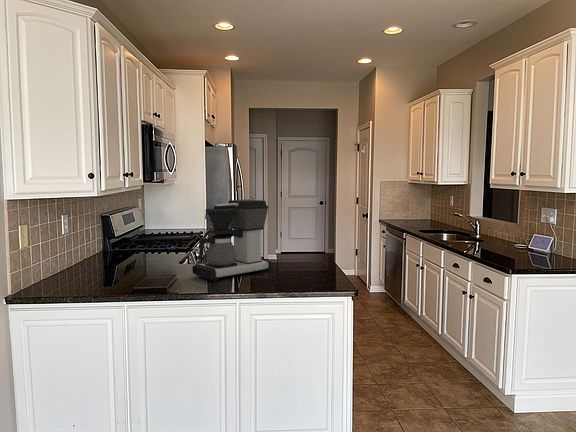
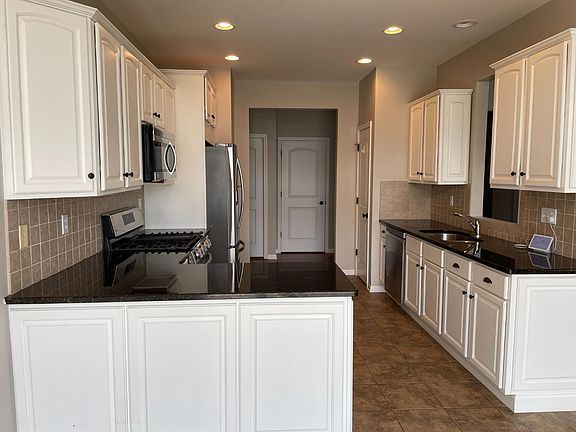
- coffee maker (232, 236)
